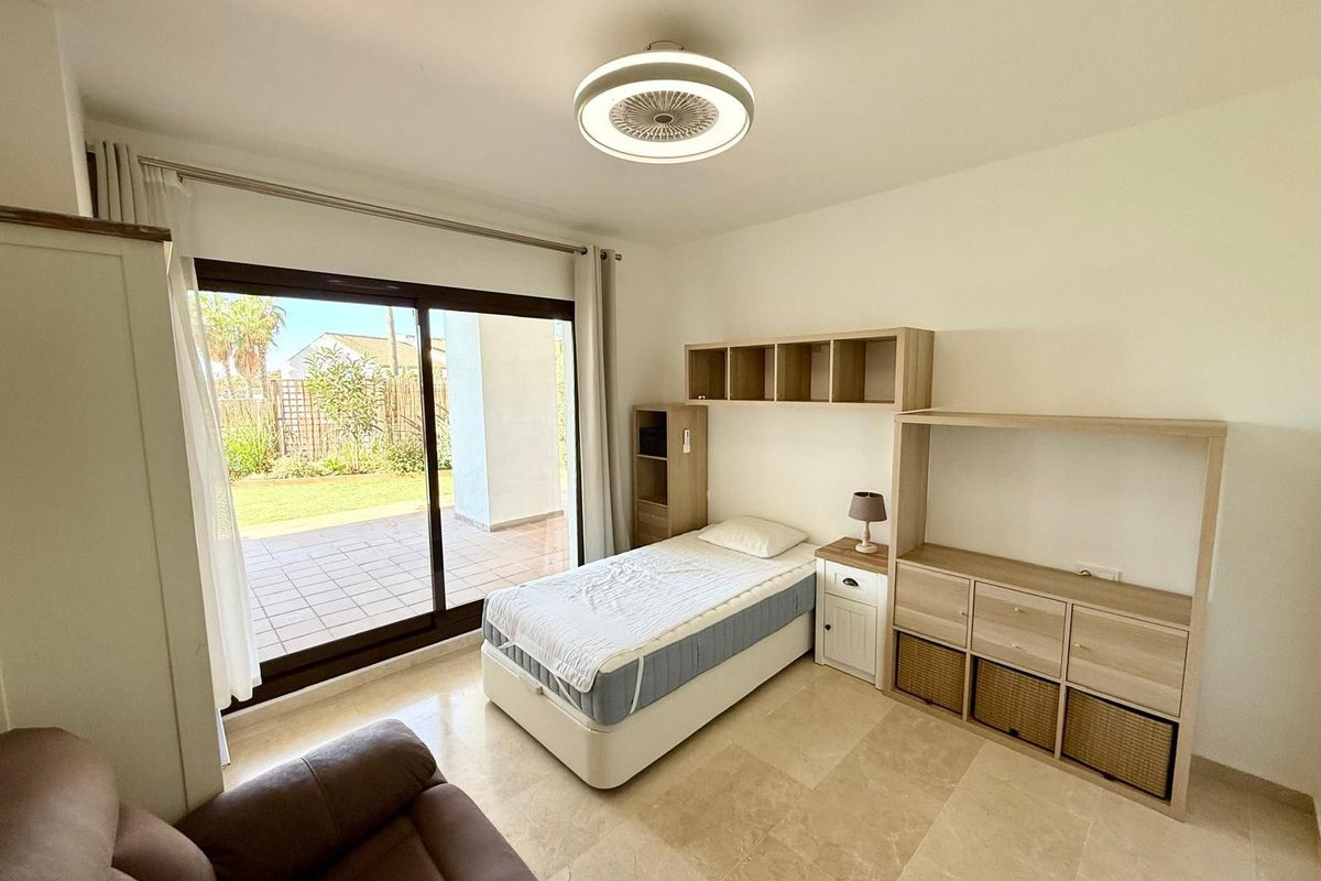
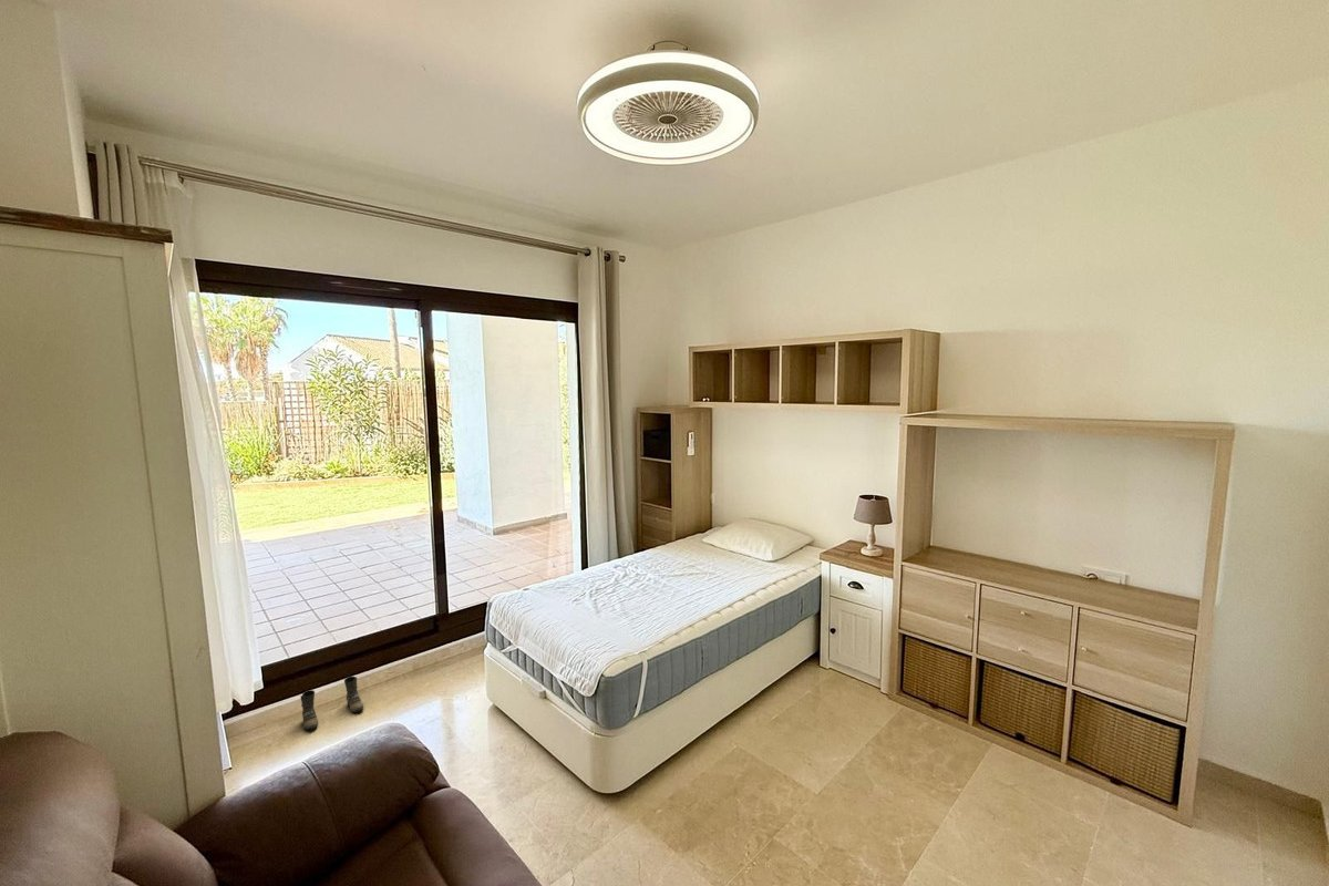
+ boots (347, 701)
